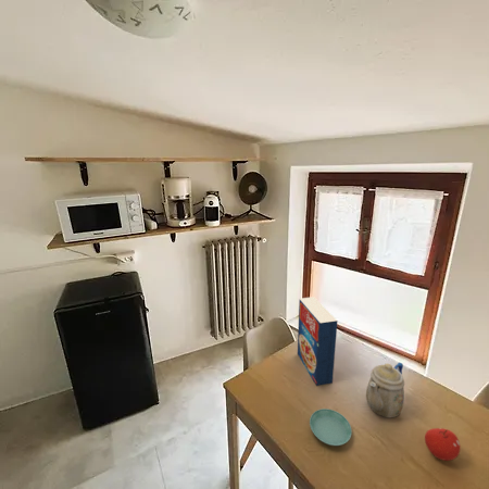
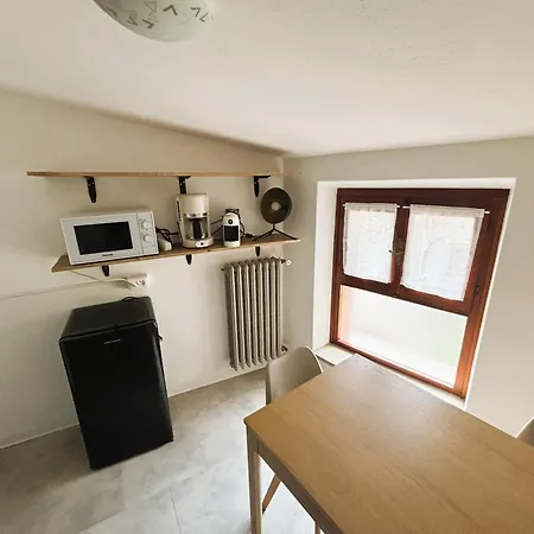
- fruit (441, 441)
- teapot (386, 386)
- cereal box (315, 338)
- saucer (329, 428)
